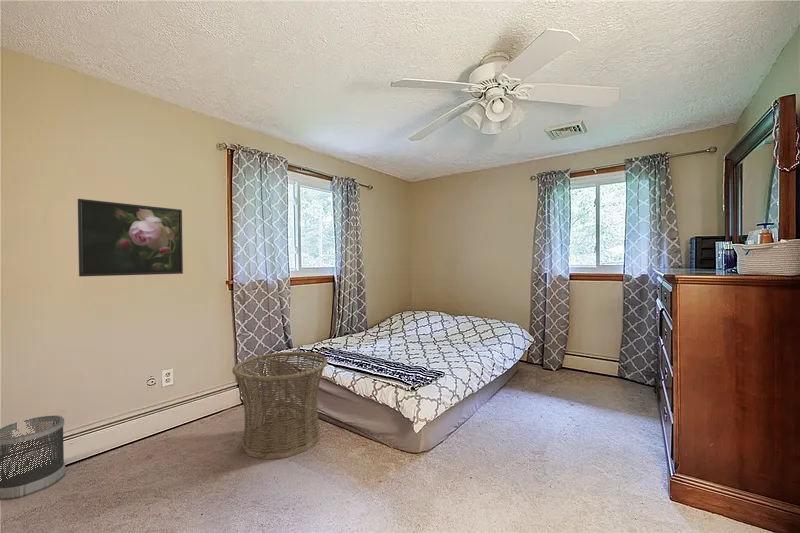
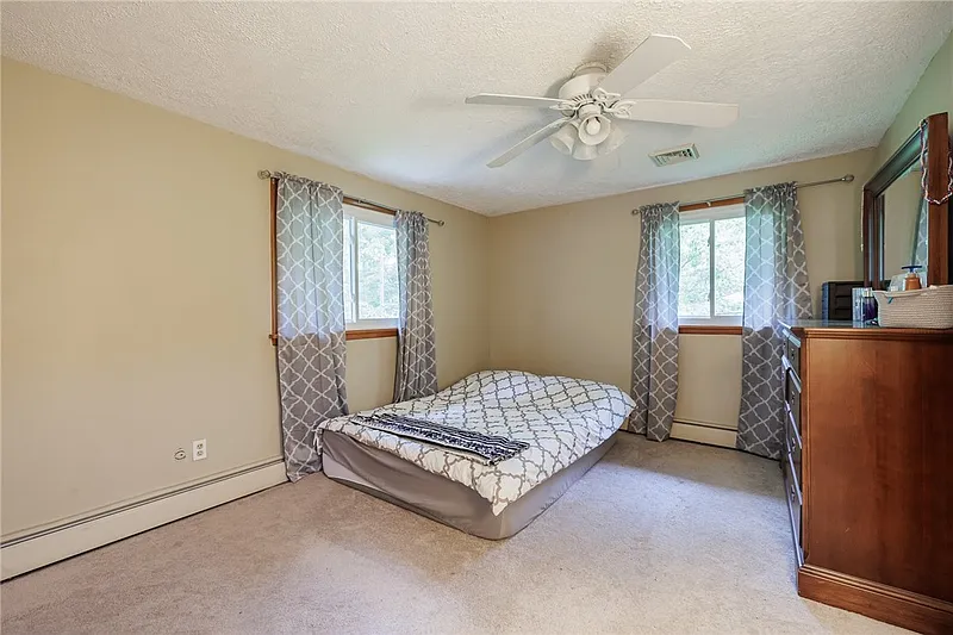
- wastebasket (30, 454)
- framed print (135, 239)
- basket (282, 400)
